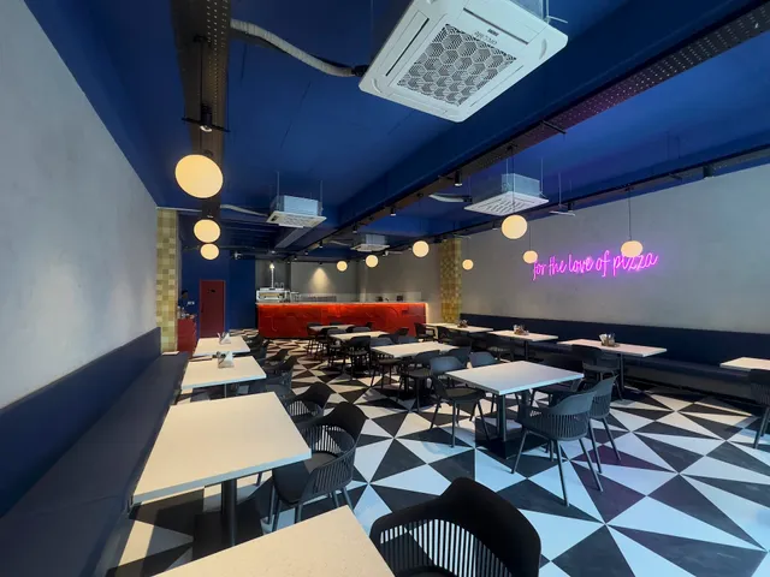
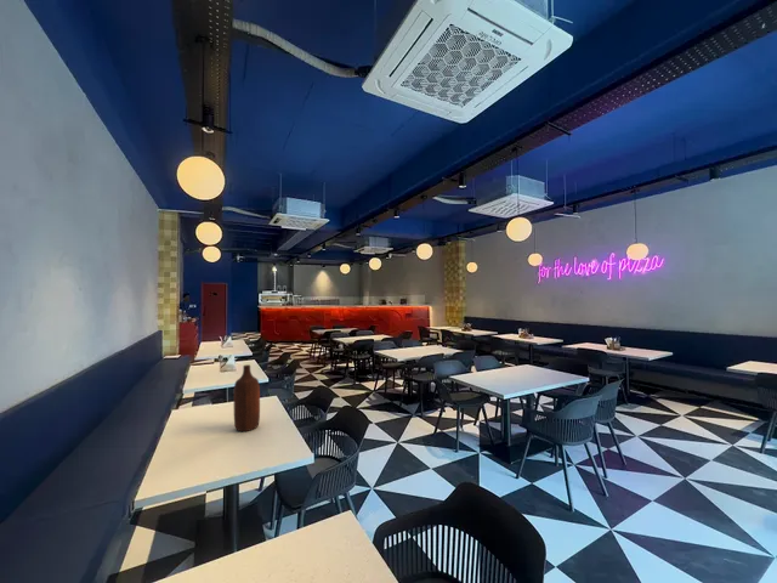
+ bottle (246, 396)
